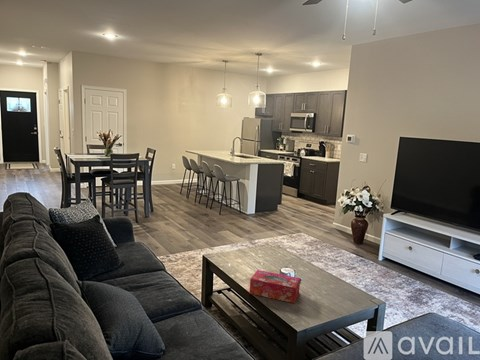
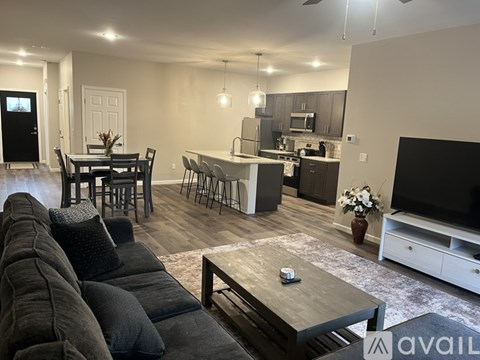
- tissue box (275, 285)
